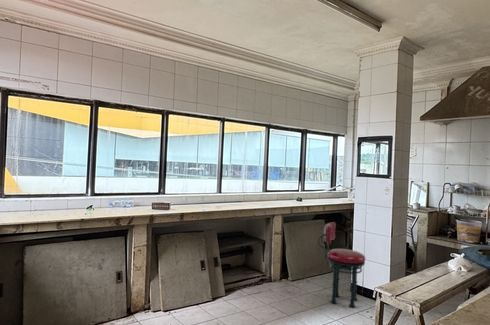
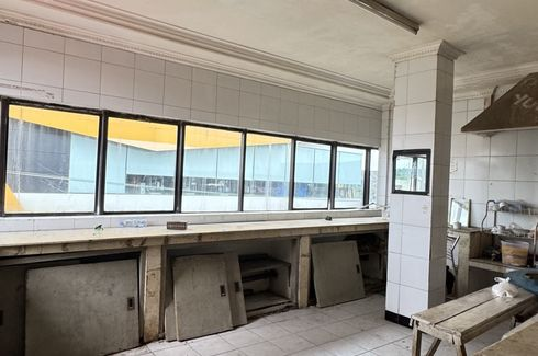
- stool (341, 262)
